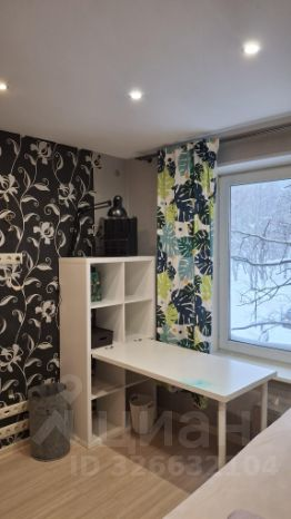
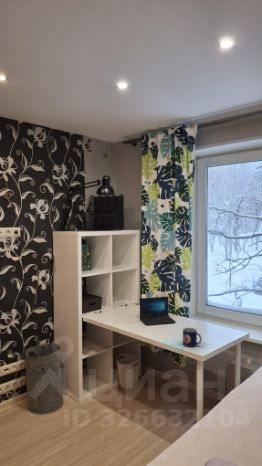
+ laptop (157, 310)
+ mug (192, 337)
